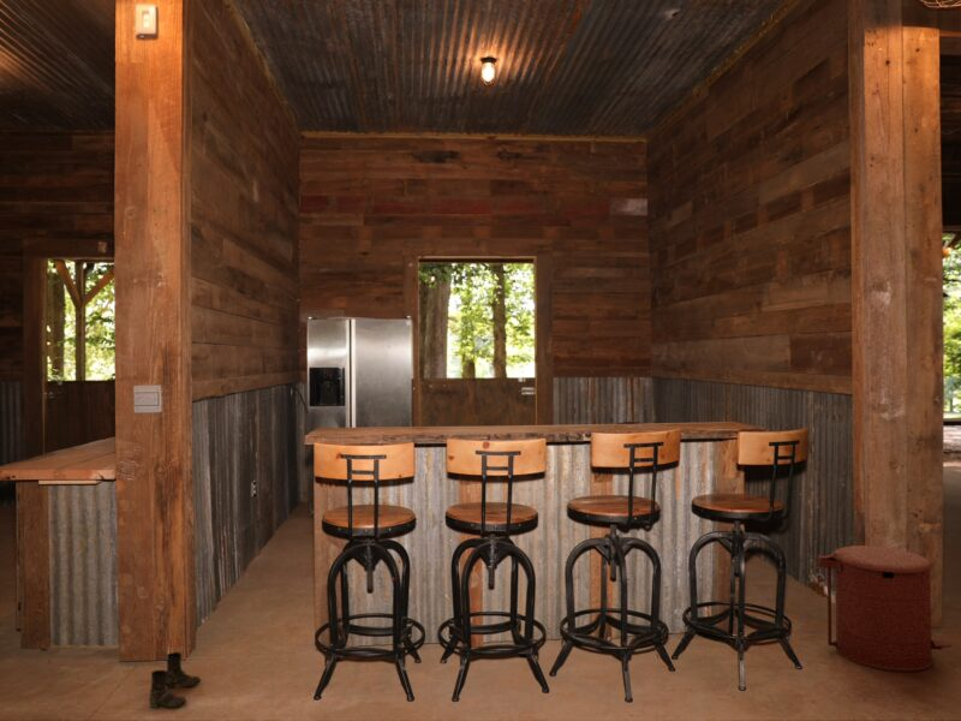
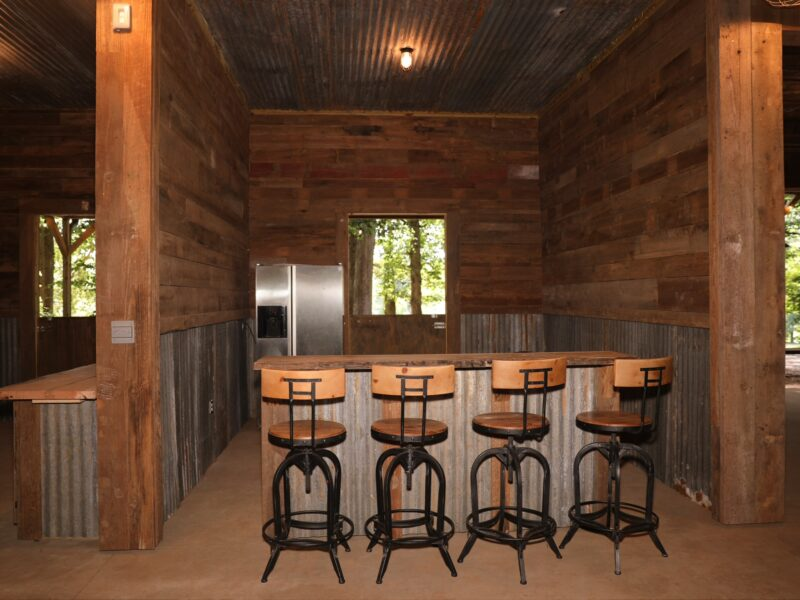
- boots (175, 679)
- trash can (883, 604)
